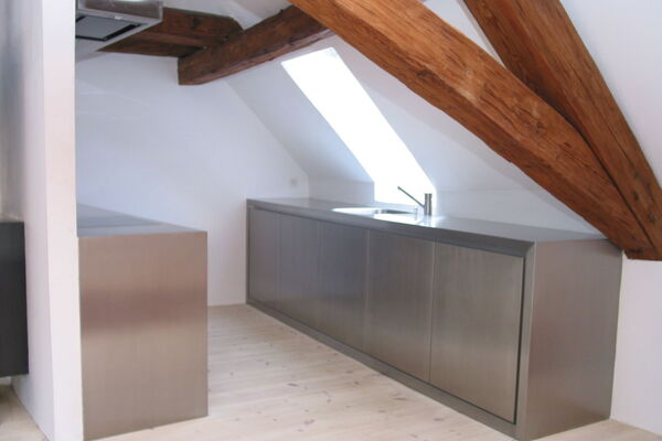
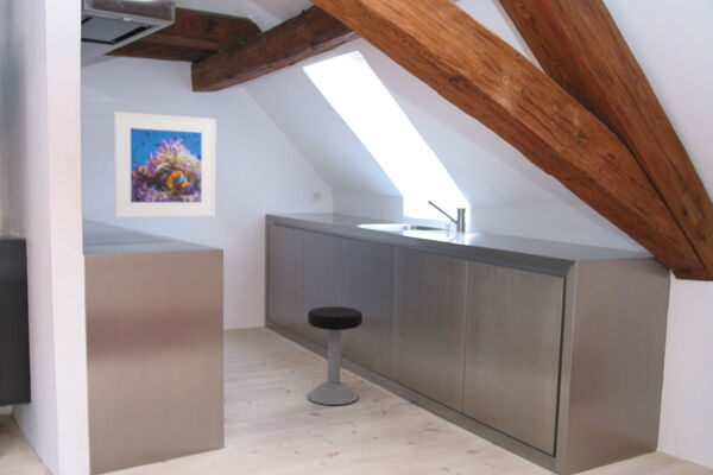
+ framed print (166, 166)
+ stool (334, 354)
